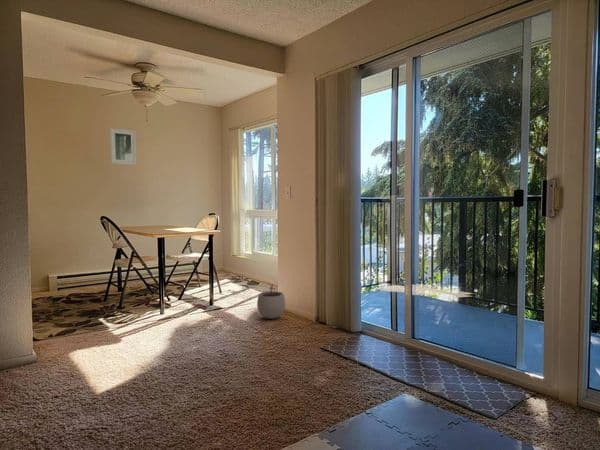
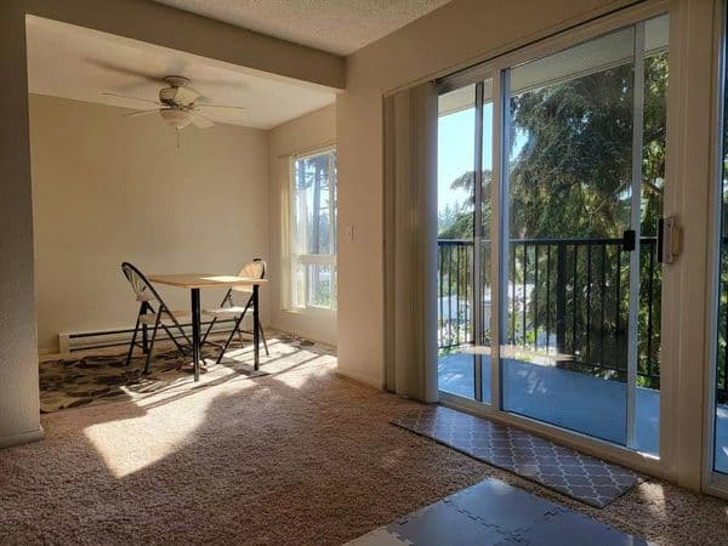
- plant pot (271, 300)
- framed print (123, 147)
